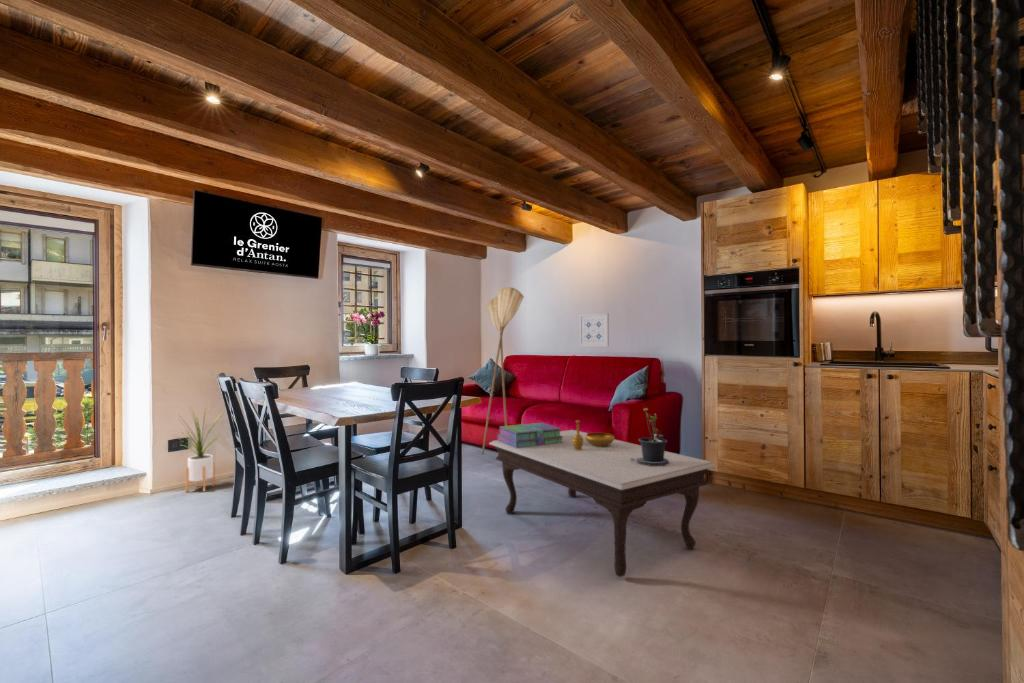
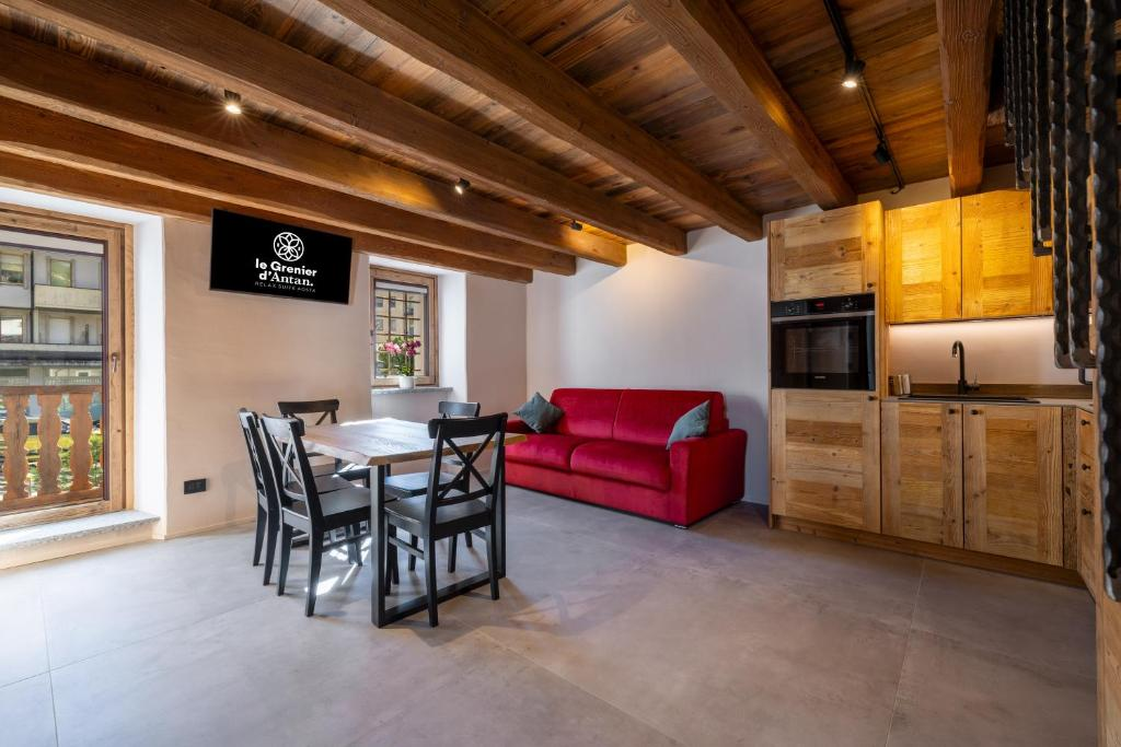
- stack of books (529, 433)
- wall art (593, 330)
- floor lamp (503, 376)
- potted plant (651, 434)
- coffee table (591, 489)
- decorative bowl (592, 433)
- house plant (201, 446)
